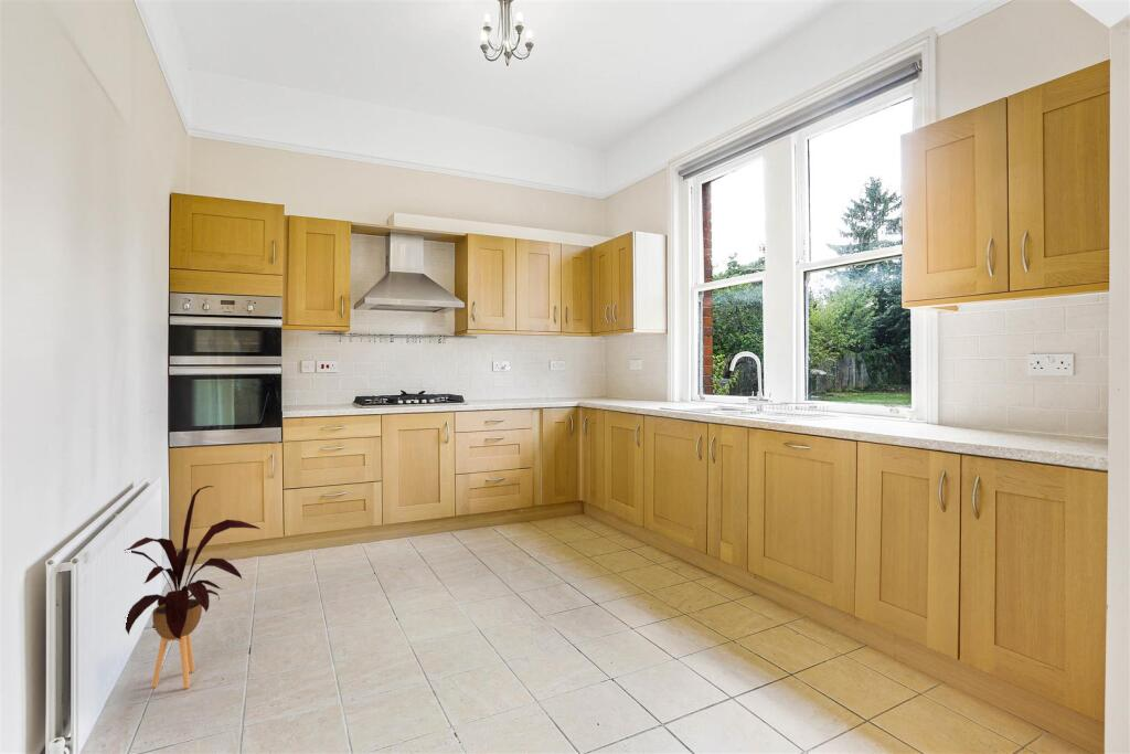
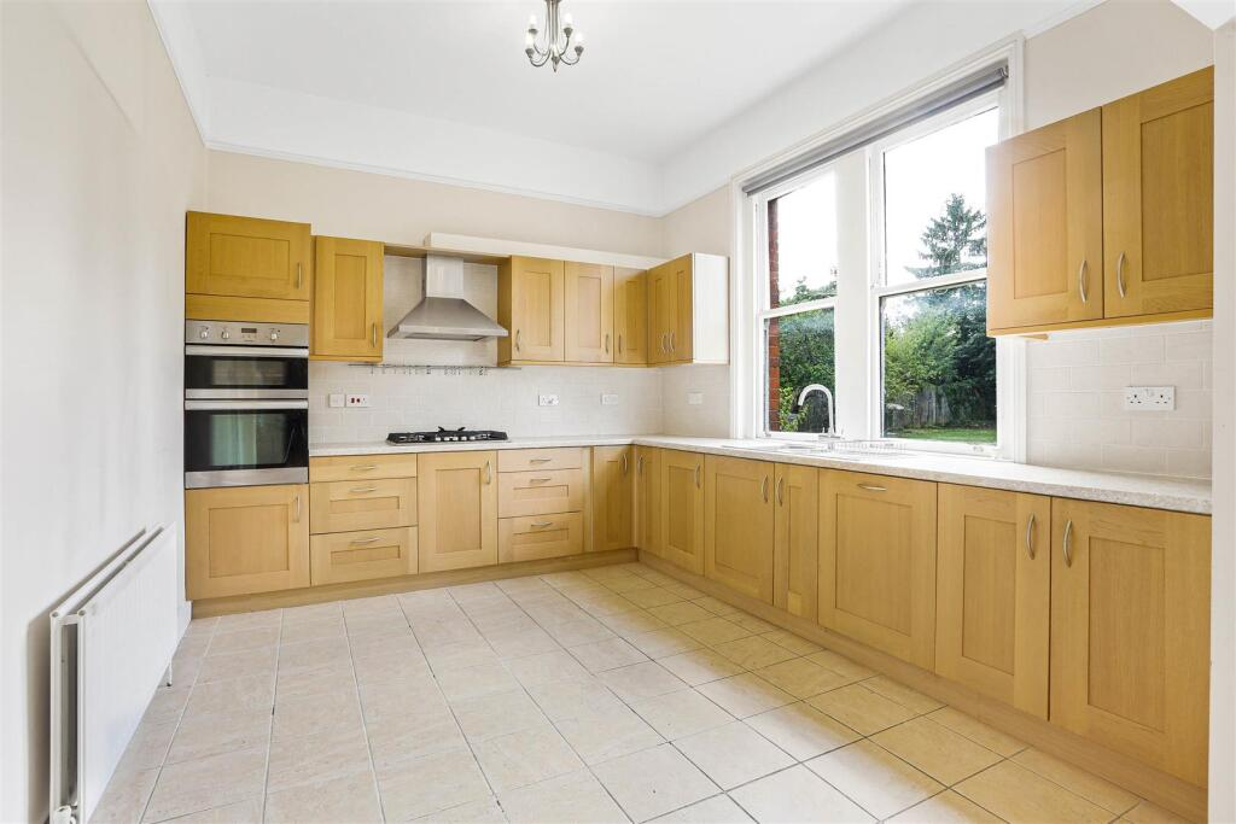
- house plant (183, 587)
